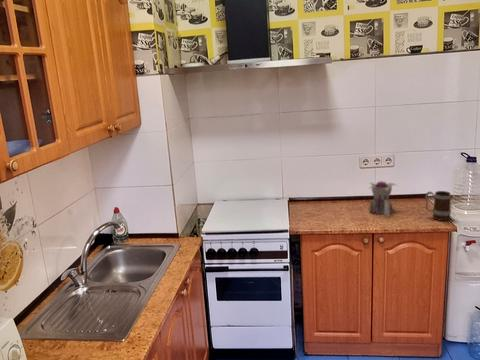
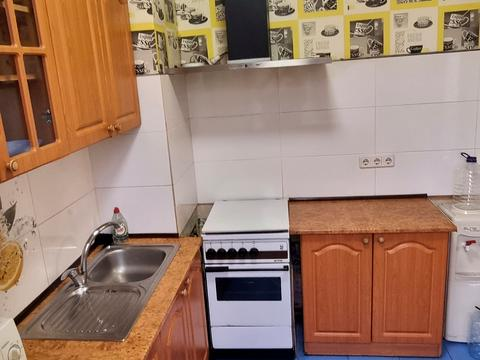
- teapot (382, 197)
- mug (438, 205)
